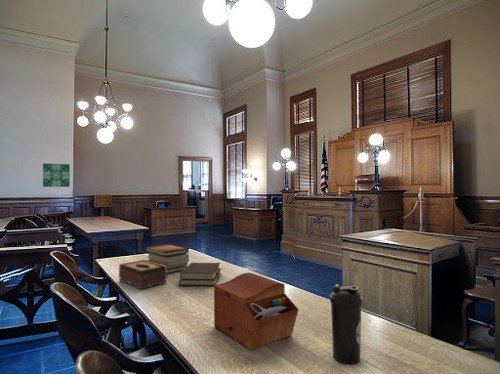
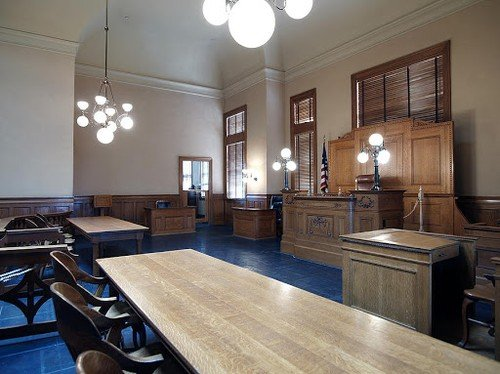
- wall art (56, 175)
- bible (201, 273)
- sewing box (253, 307)
- tissue box (142, 273)
- water bottle (346, 321)
- book stack (167, 258)
